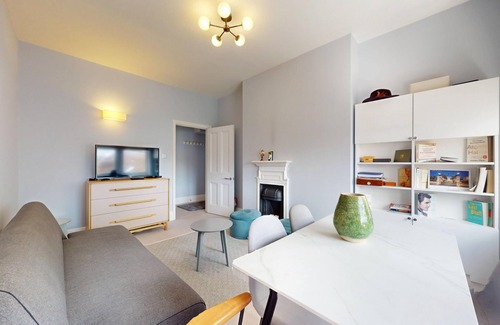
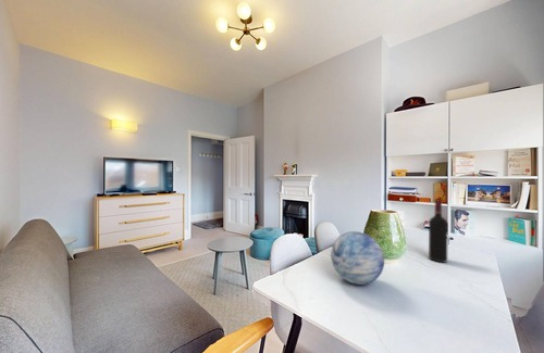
+ decorative orb (356, 256)
+ wine bottle (437, 230)
